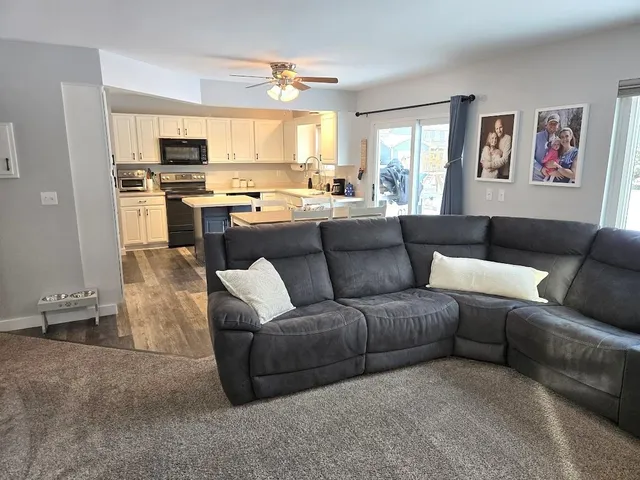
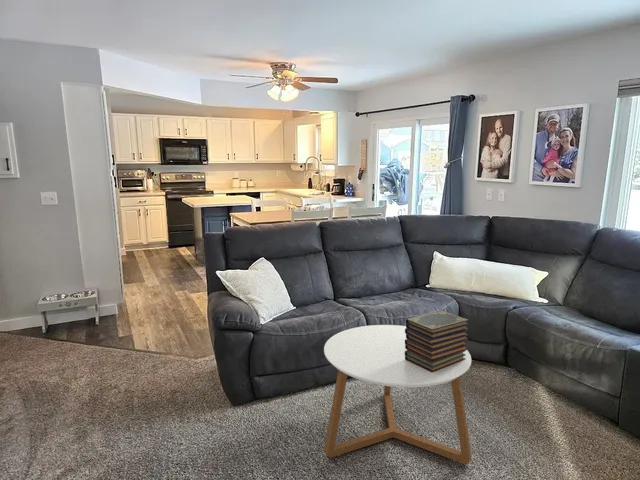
+ coffee table (389, 394)
+ book stack (436, 339)
